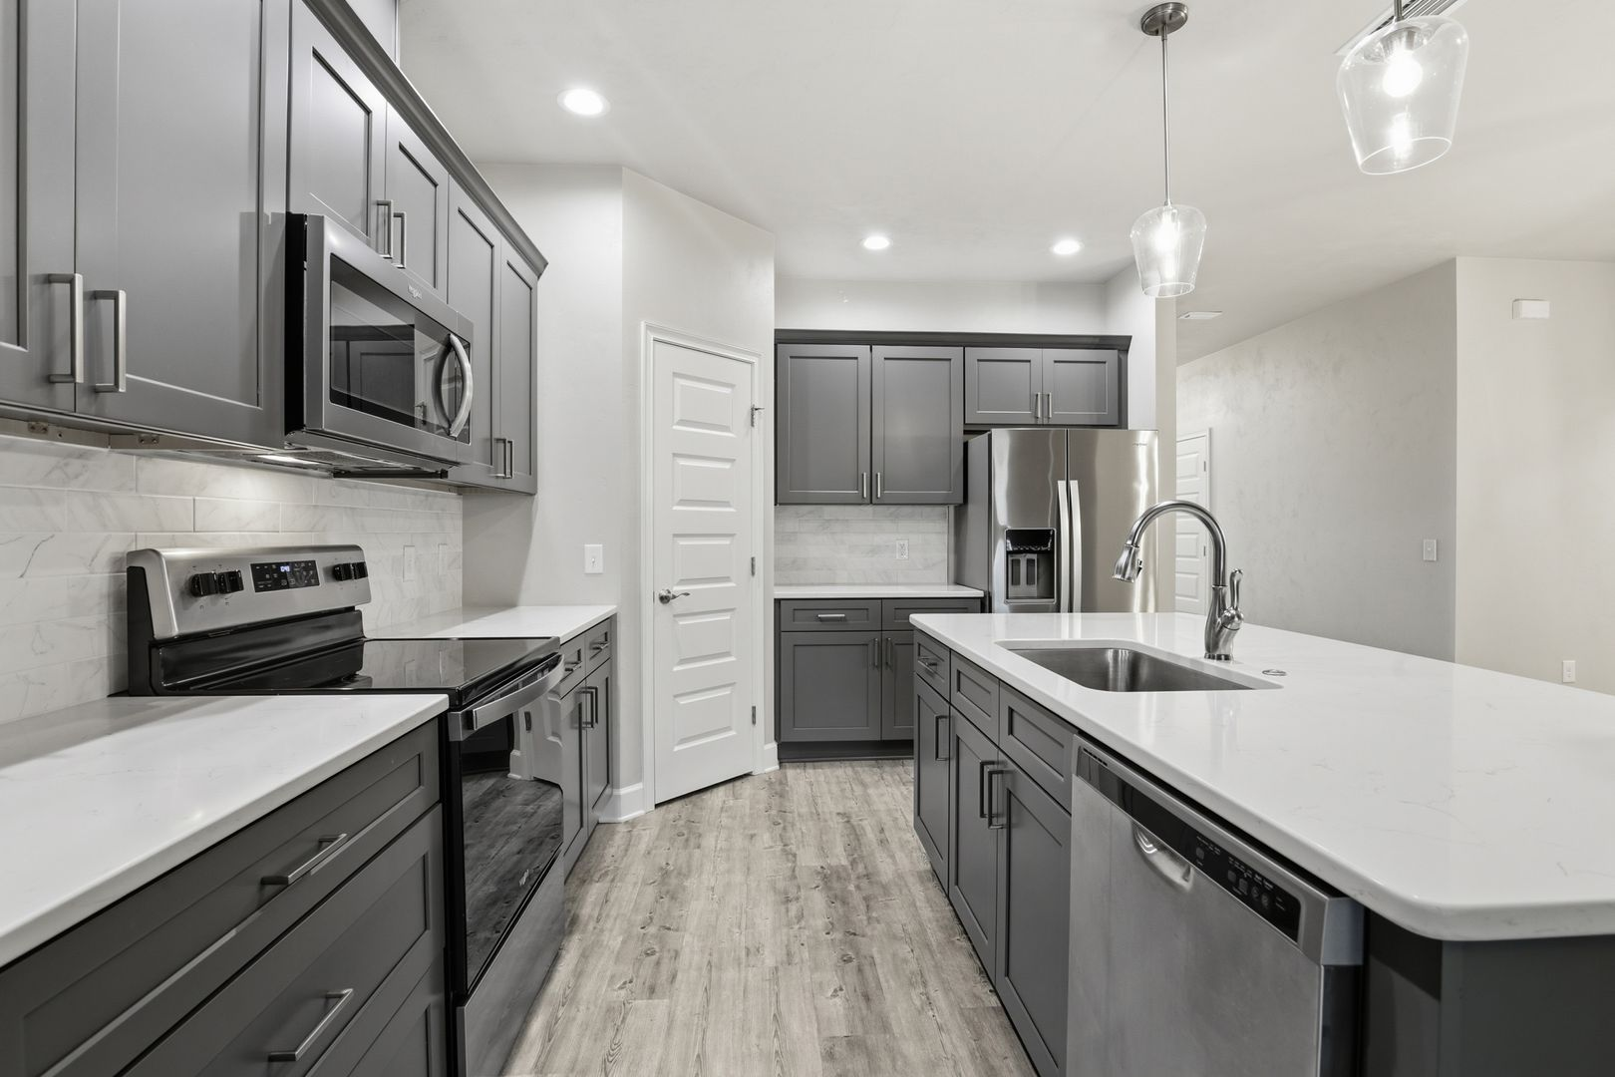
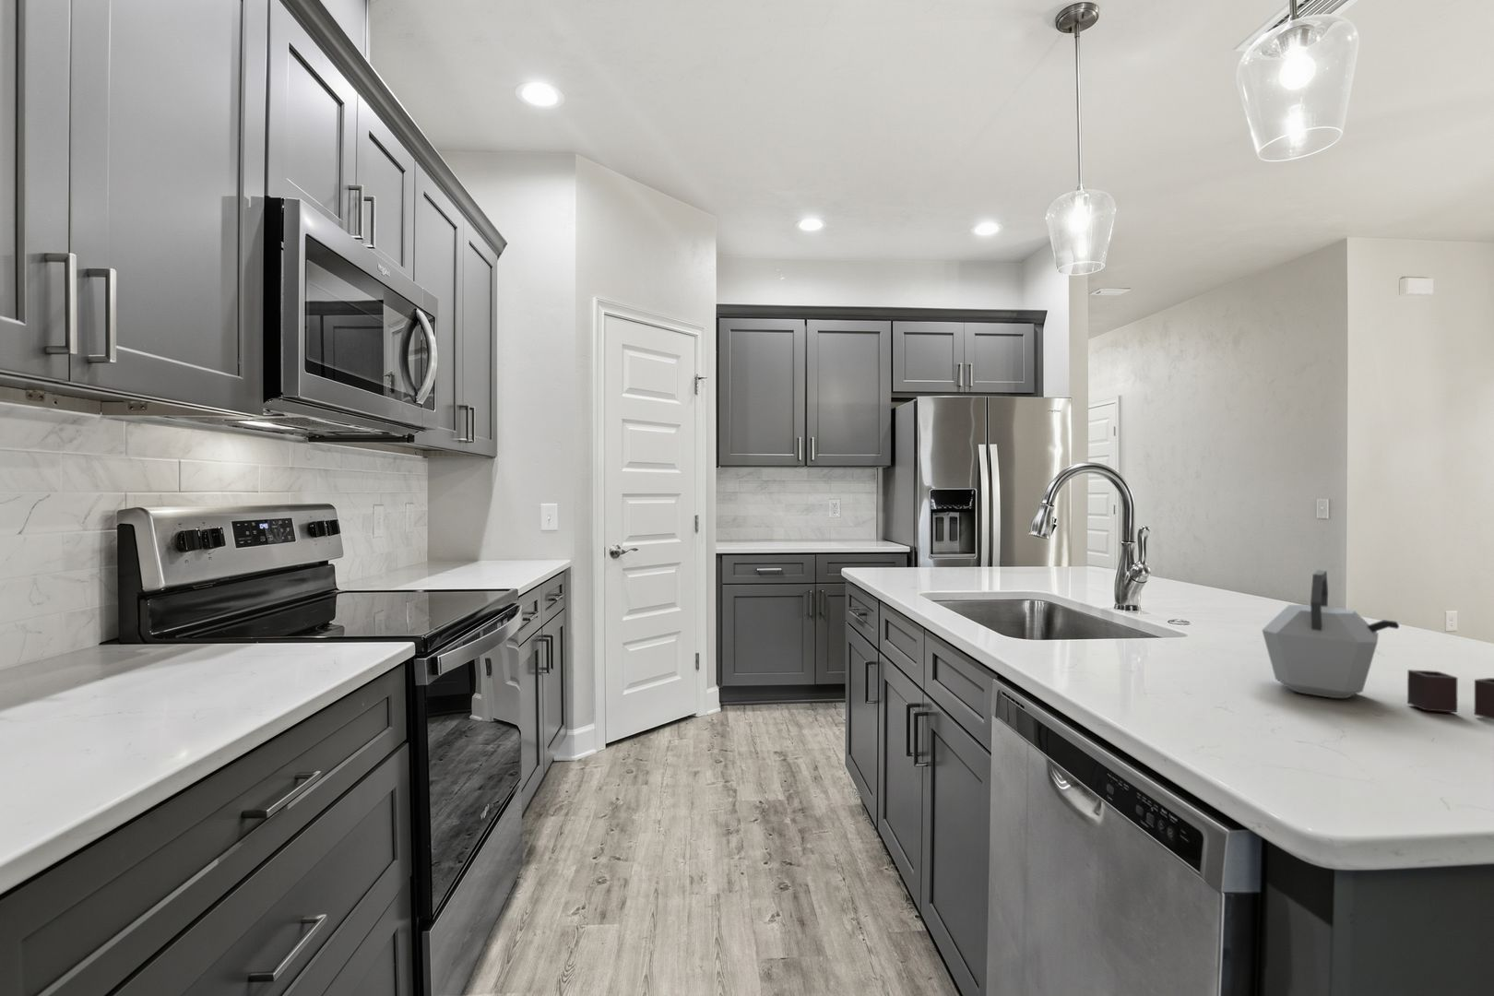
+ kettle (1377, 638)
